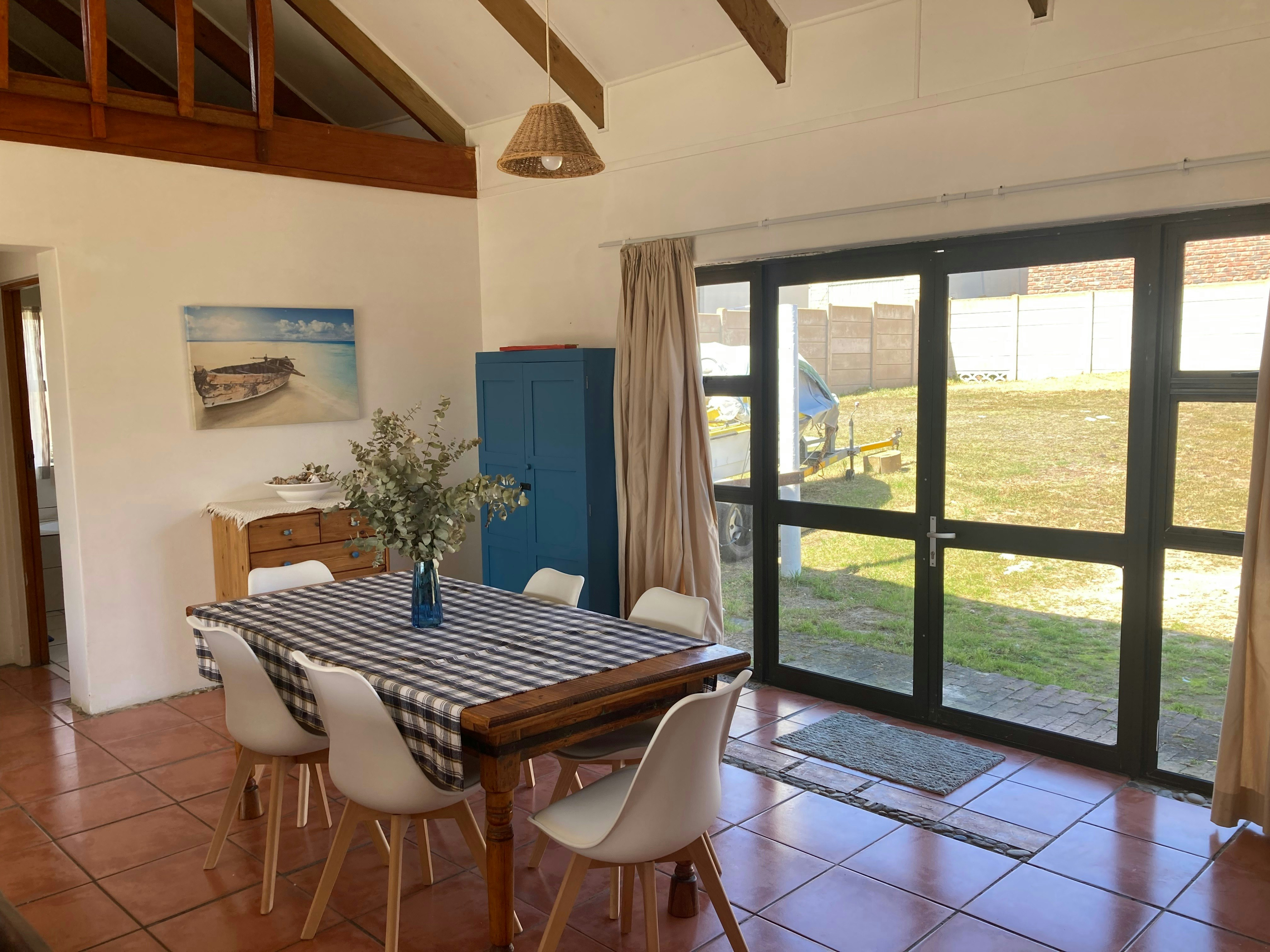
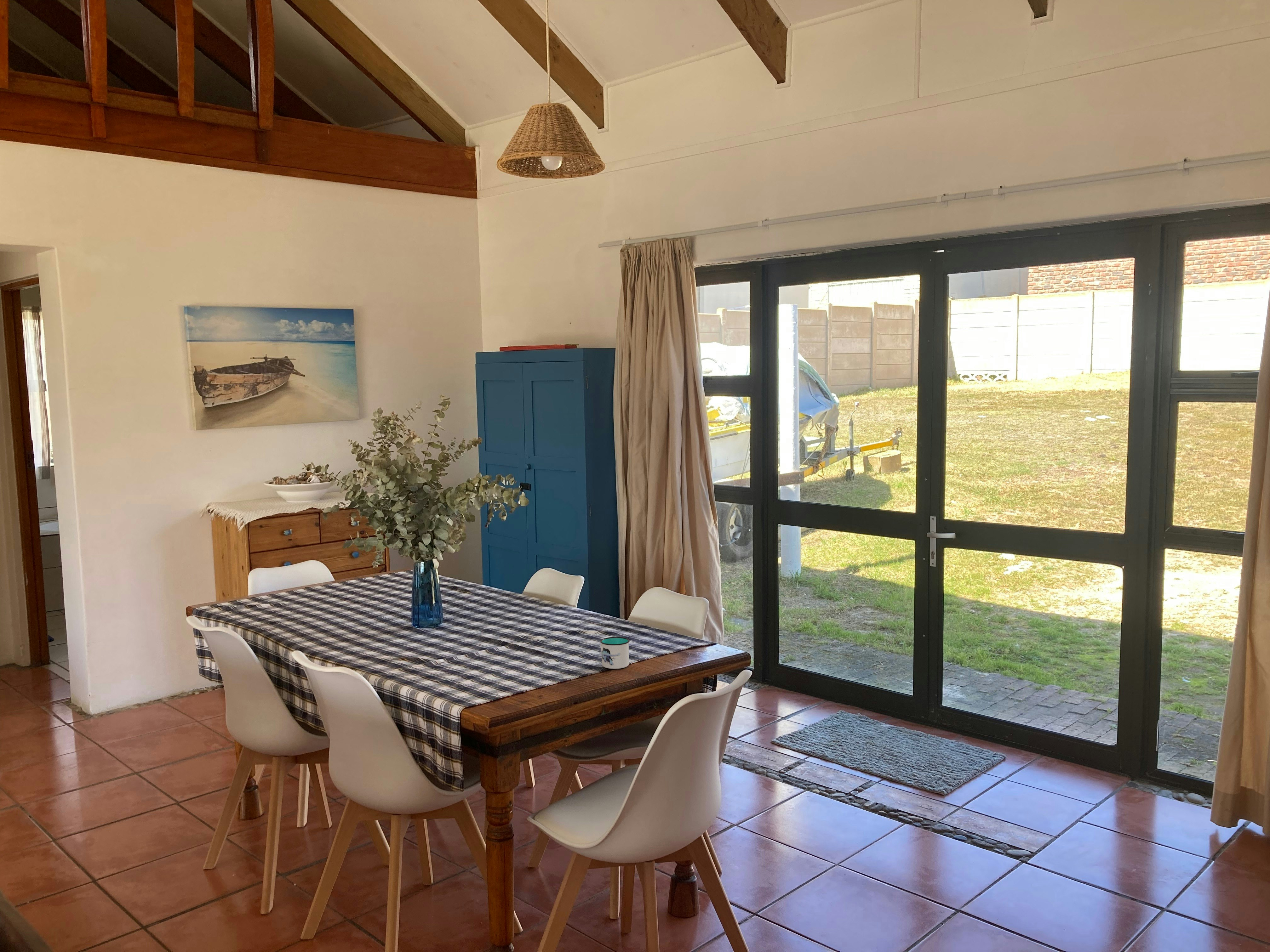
+ mug (613, 652)
